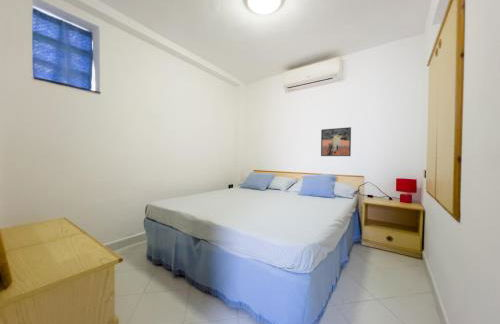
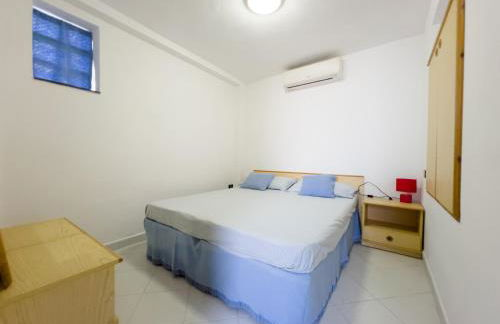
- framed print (335, 142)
